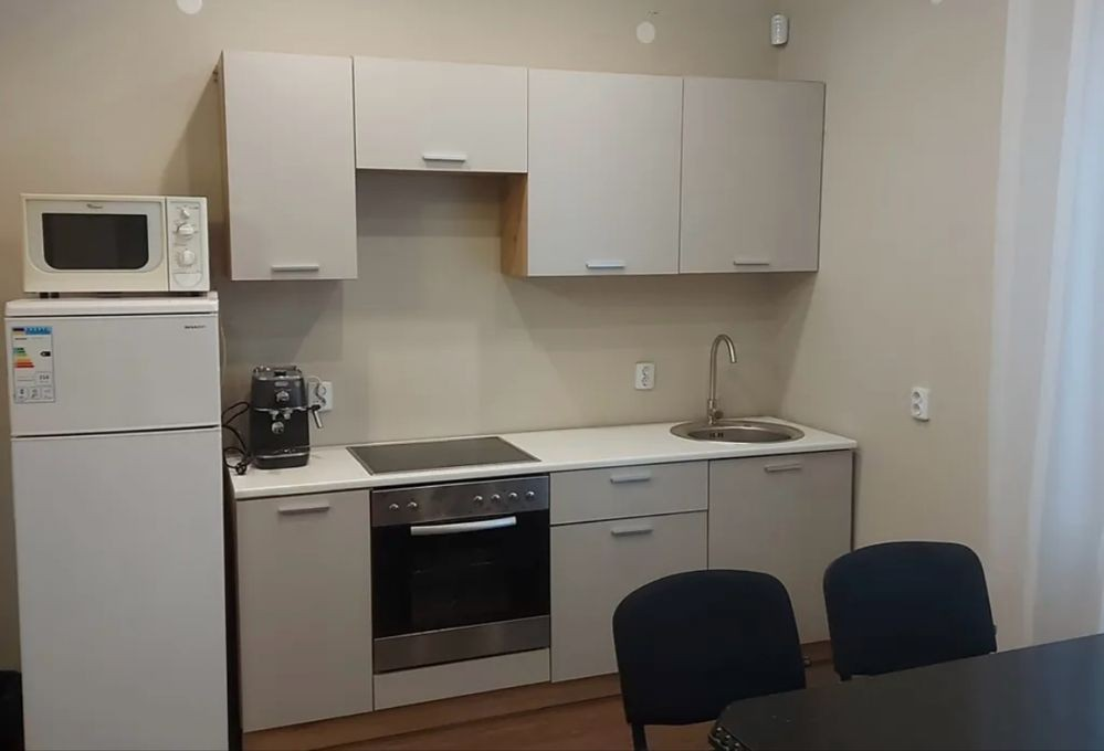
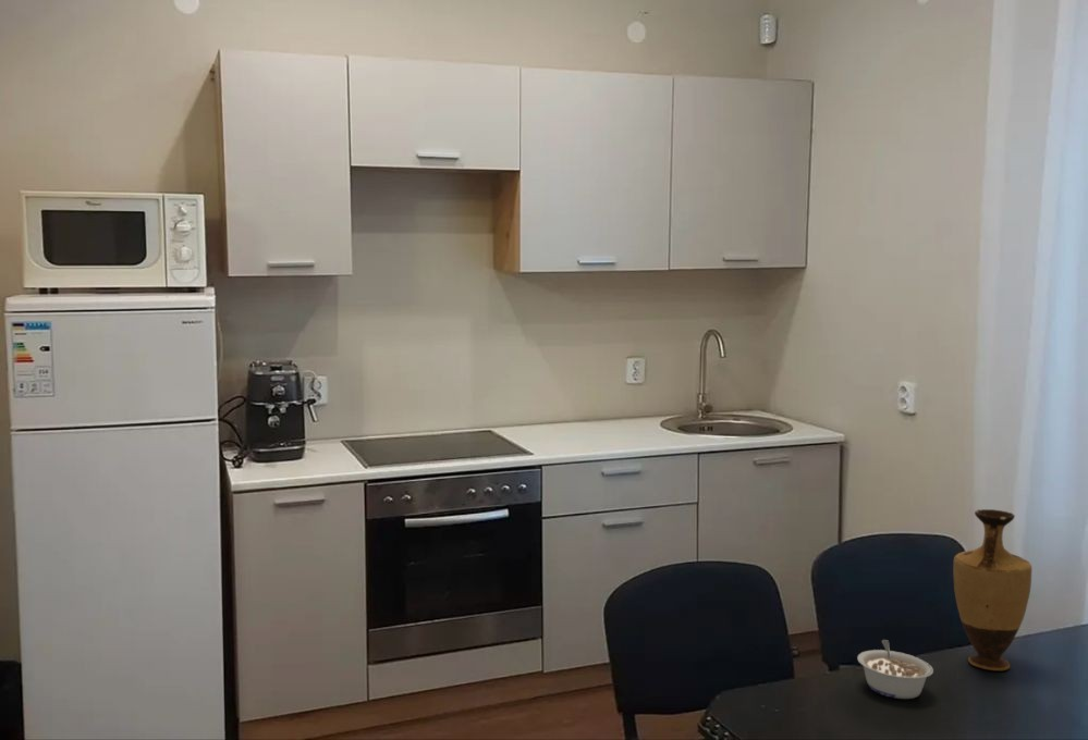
+ vase (990, 589)
+ legume (892, 671)
